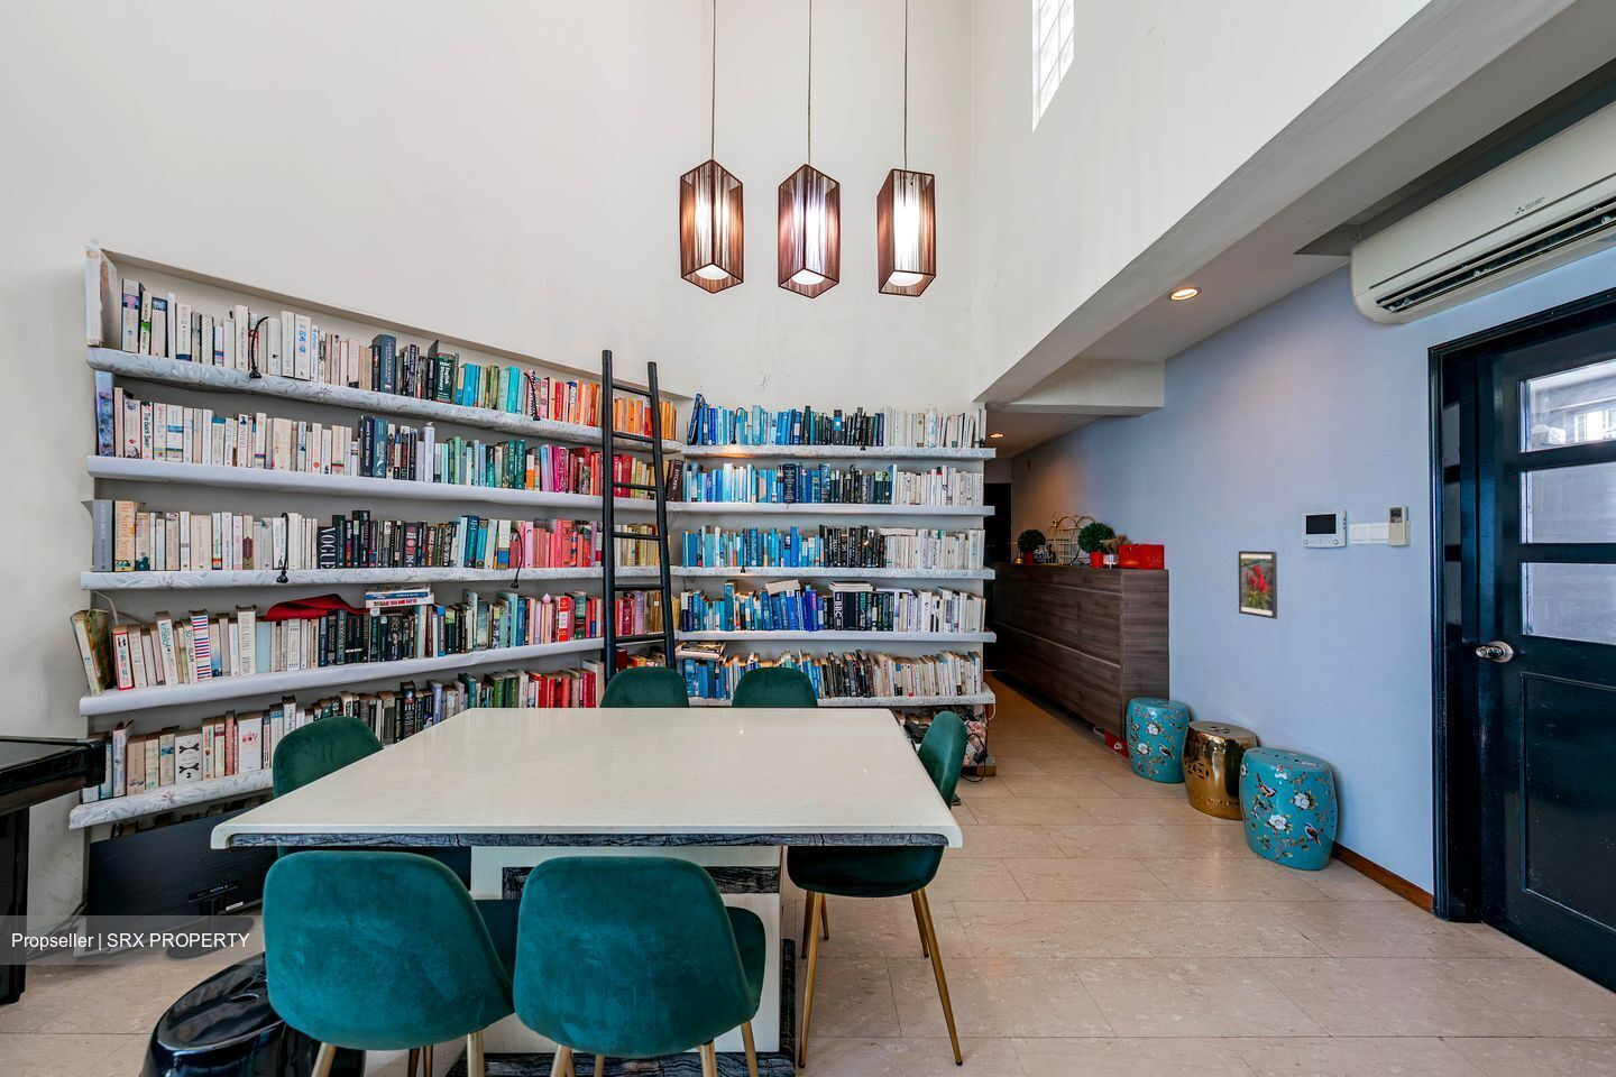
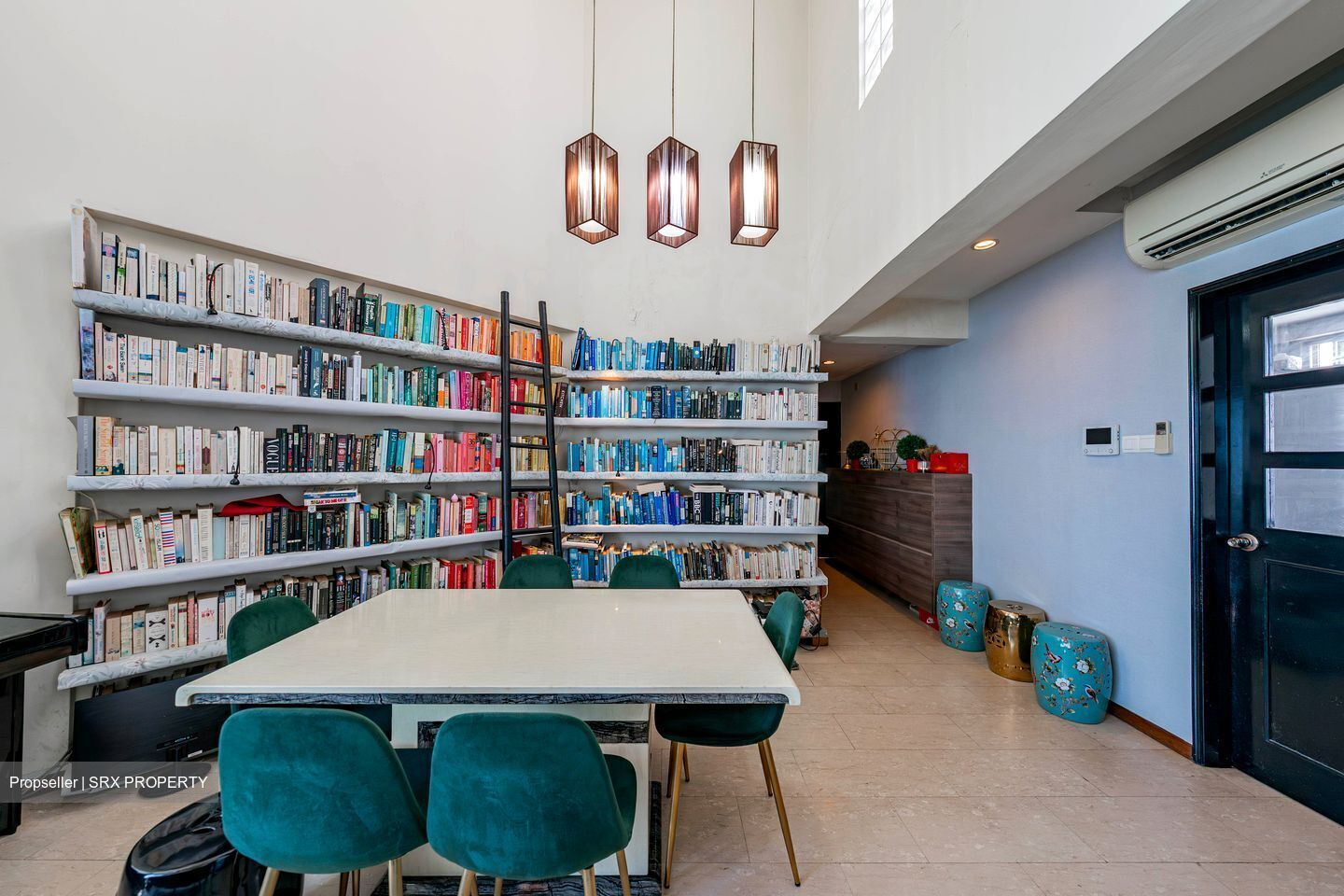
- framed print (1256, 583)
